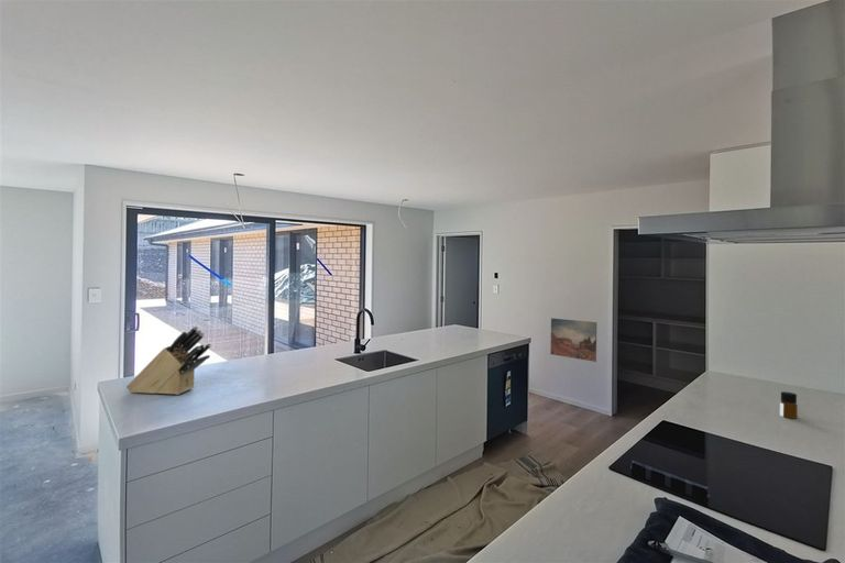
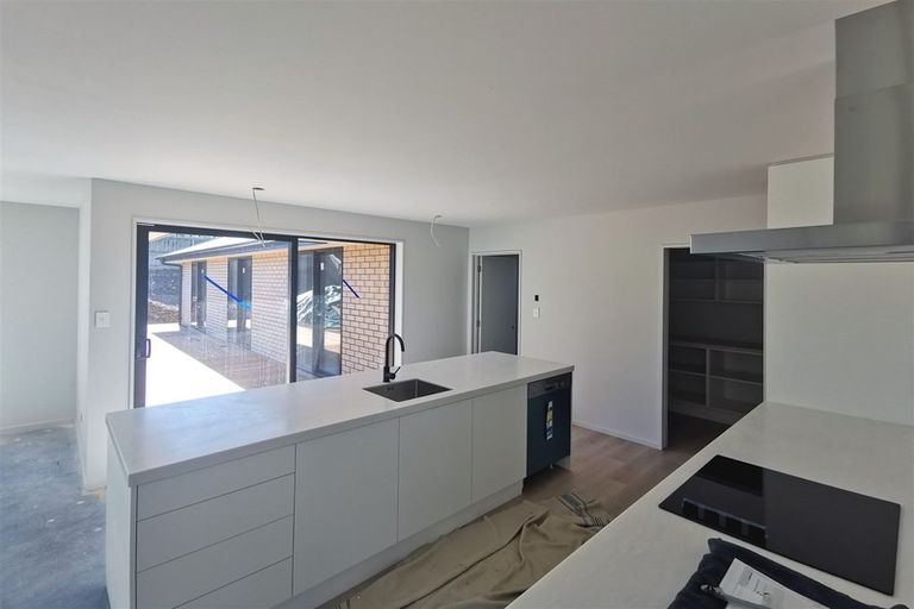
- knife block (169, 358)
- wall art (572, 339)
- bottle (788, 405)
